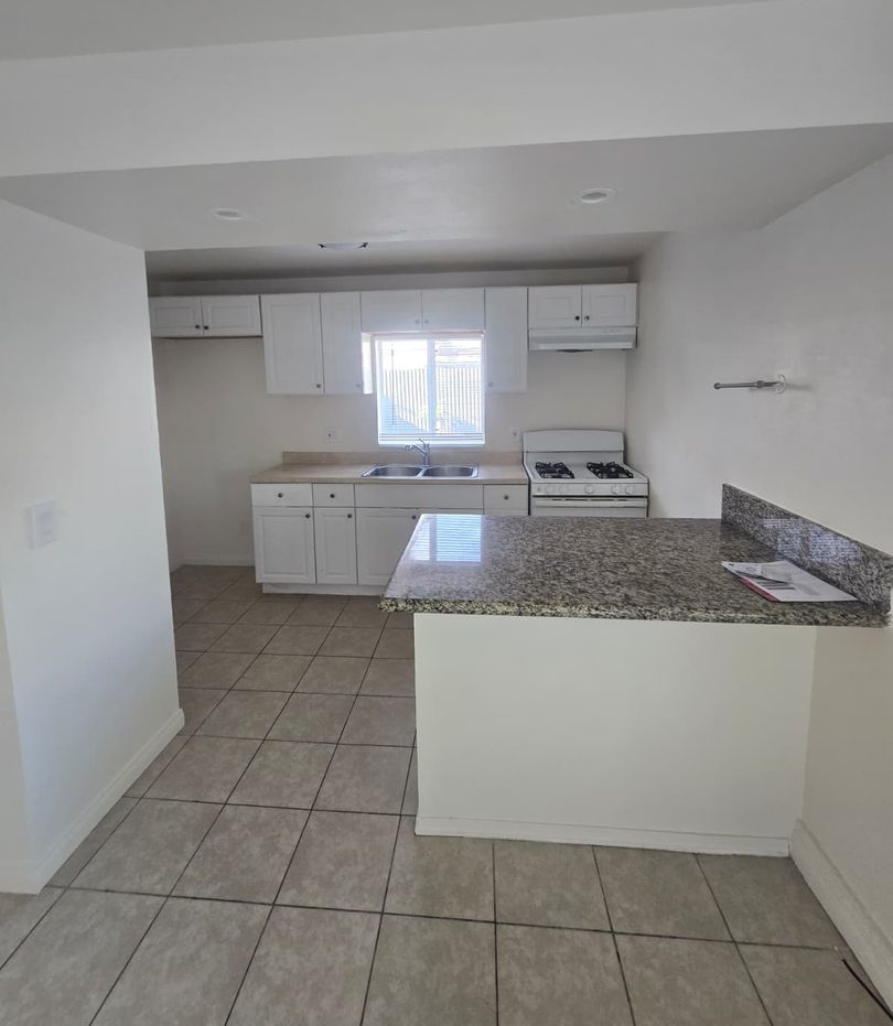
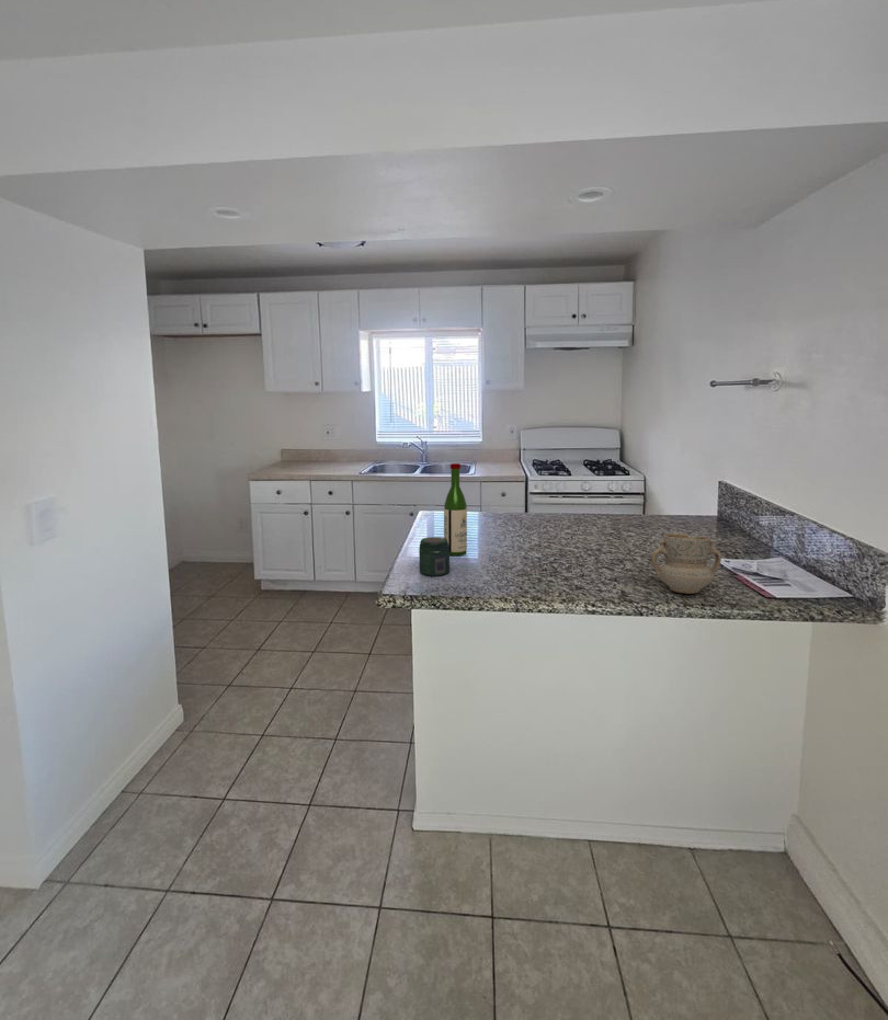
+ wine bottle (455, 508)
+ jar (434, 555)
+ mug (686, 562)
